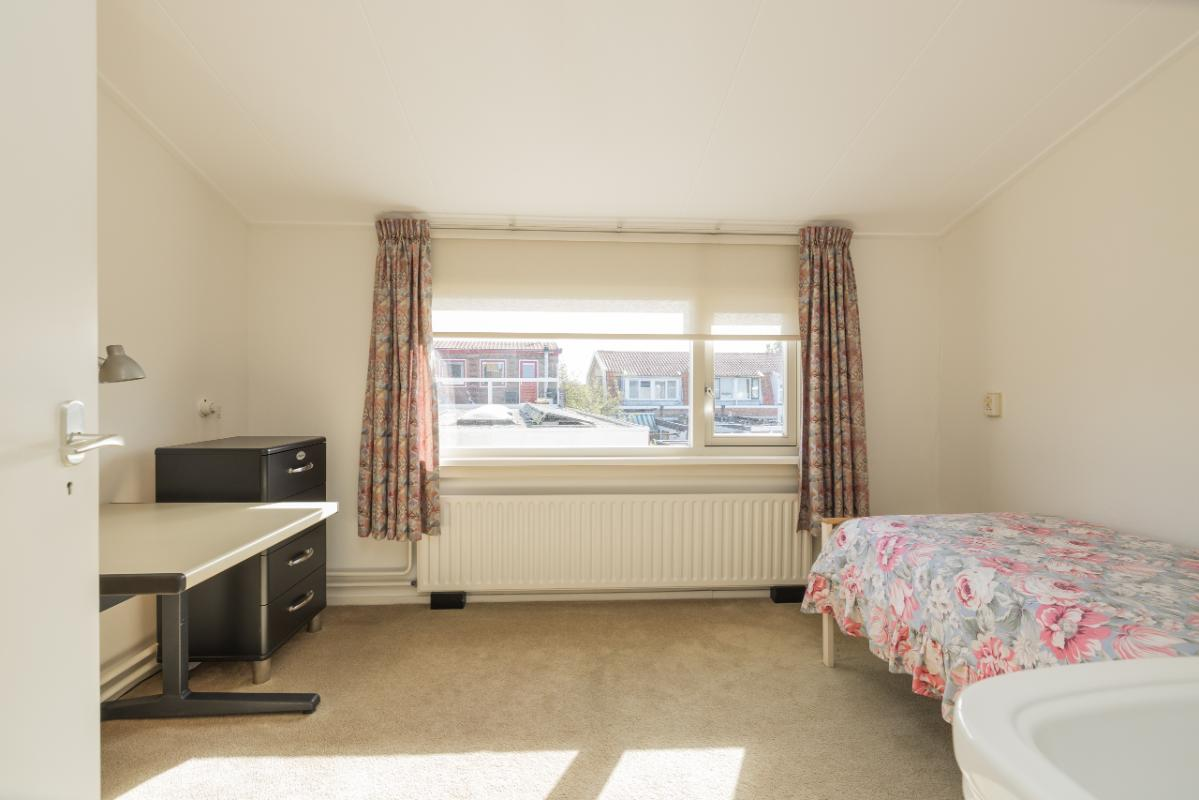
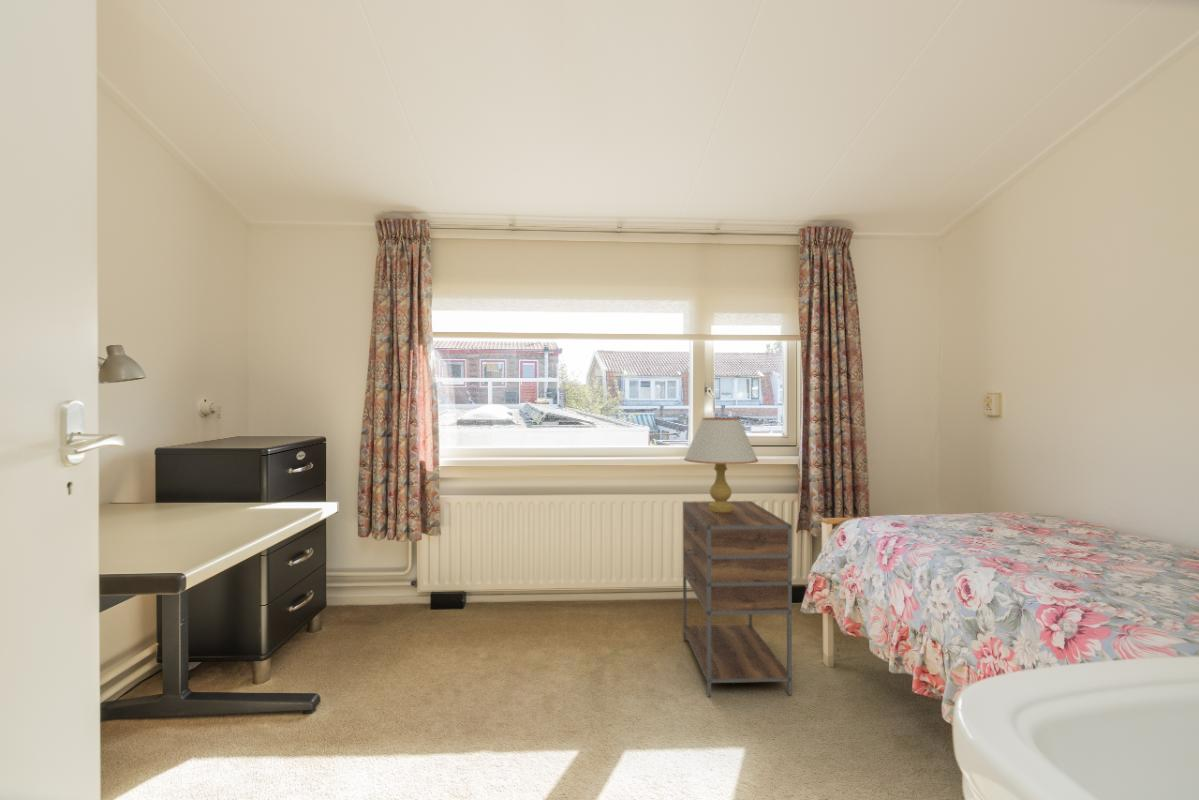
+ table lamp (720, 463)
+ nightstand (728, 588)
